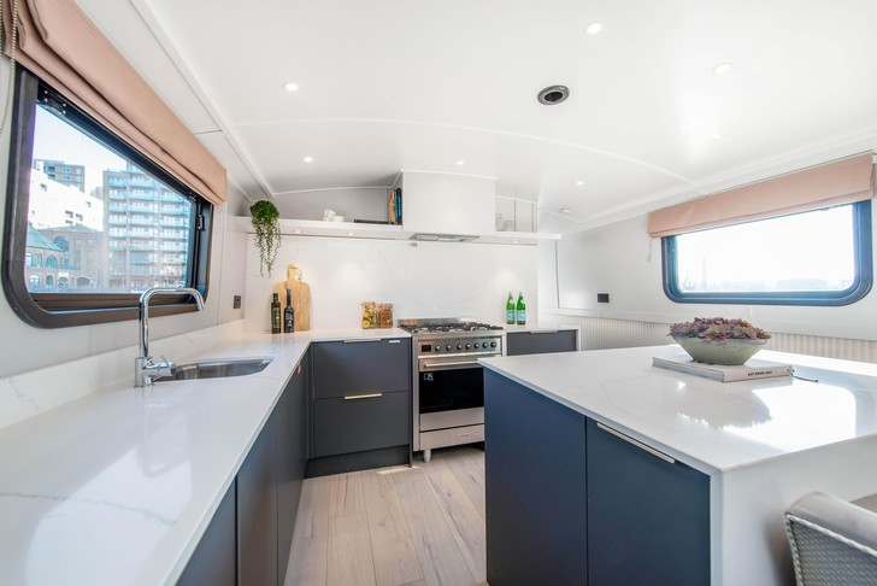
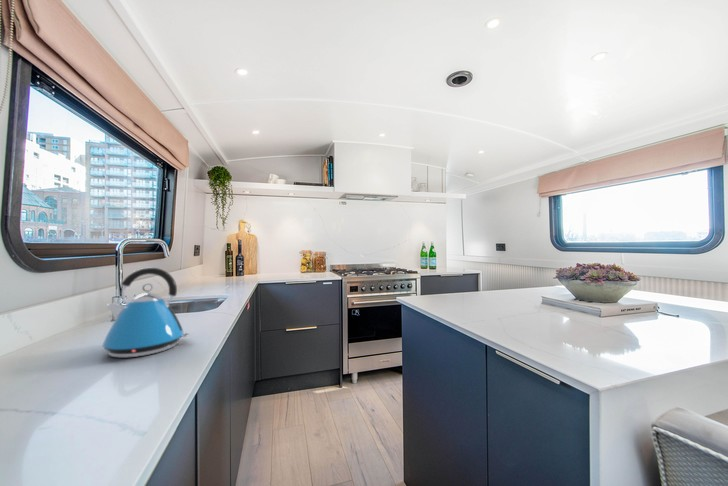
+ kettle (149, 307)
